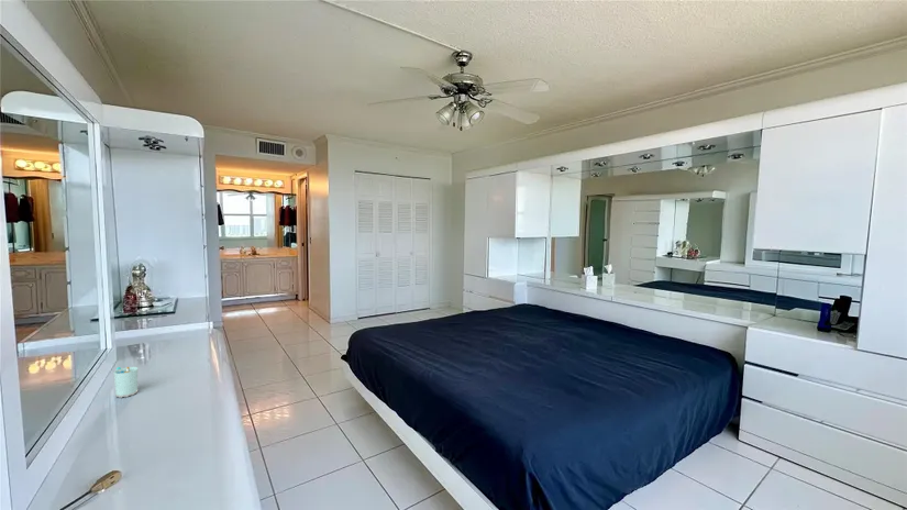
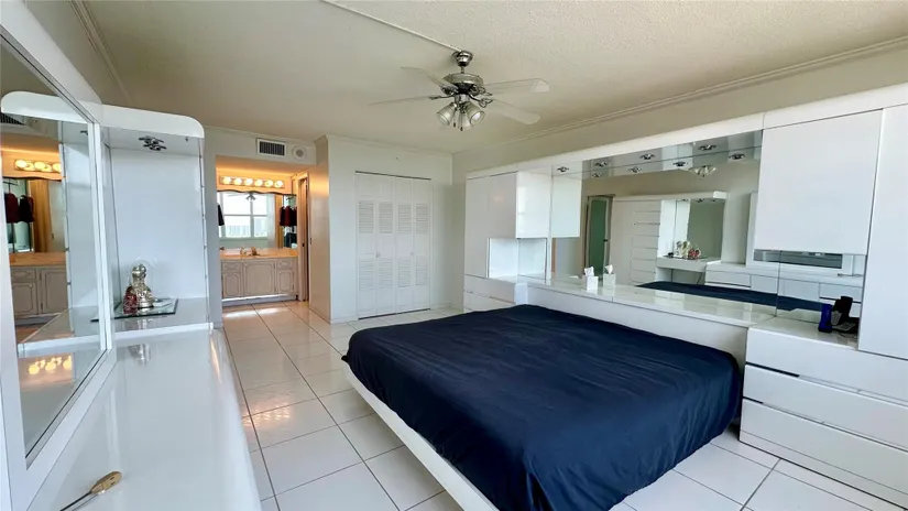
- cup (126, 379)
